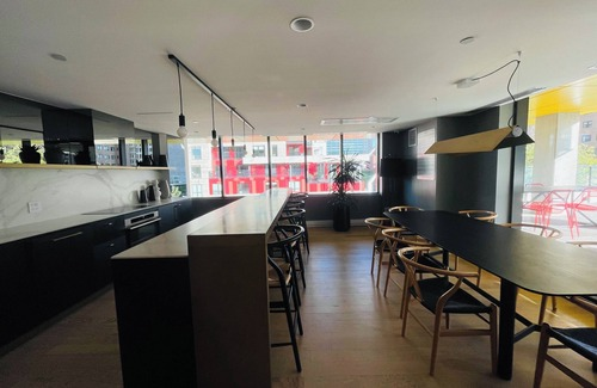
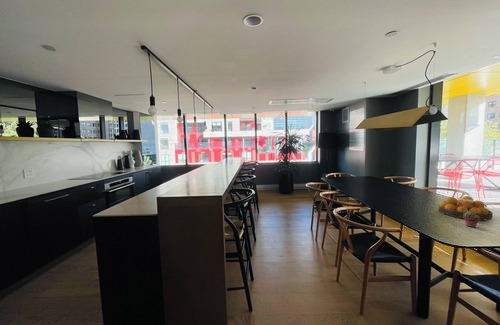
+ potted succulent (470, 218)
+ fruit bowl (463, 205)
